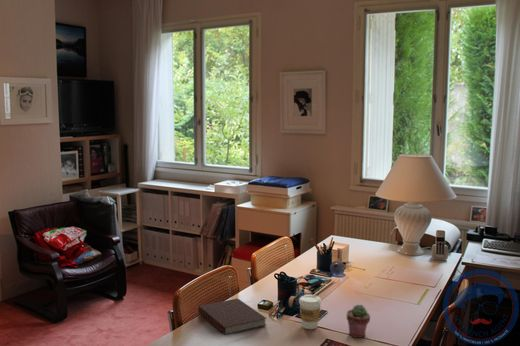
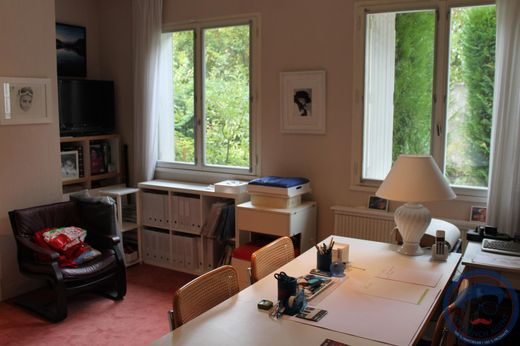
- notebook (231, 315)
- coffee cup (309, 311)
- potted succulent (358, 319)
